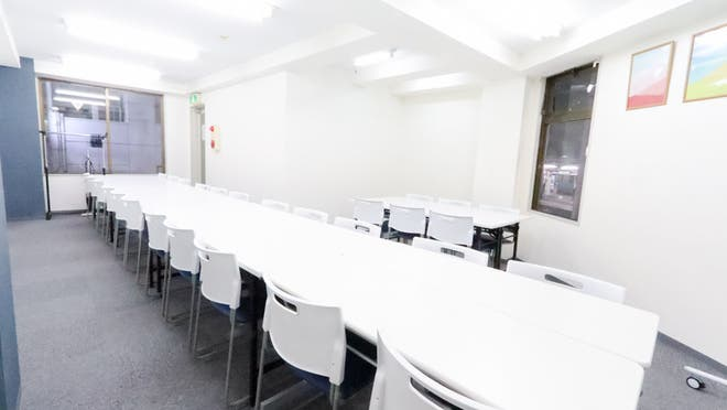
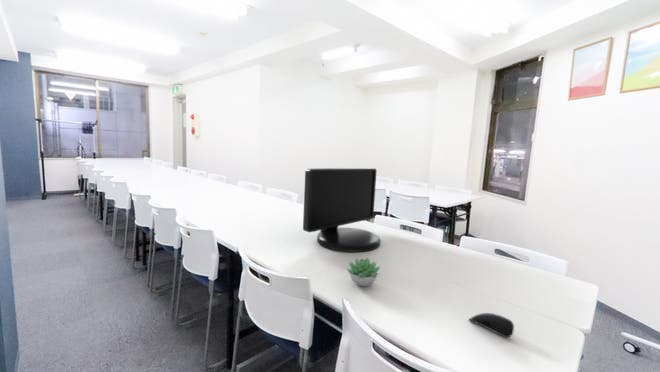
+ computer mouse (490, 320)
+ monitor (349, 205)
+ succulent plant (363, 272)
